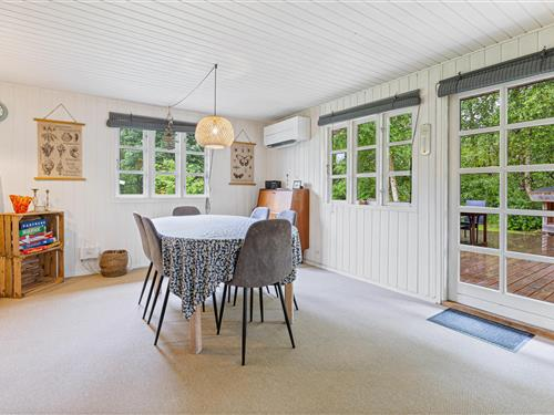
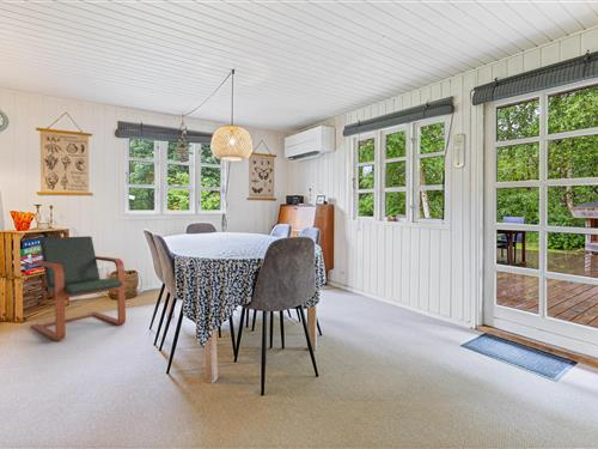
+ armchair (80, 283)
